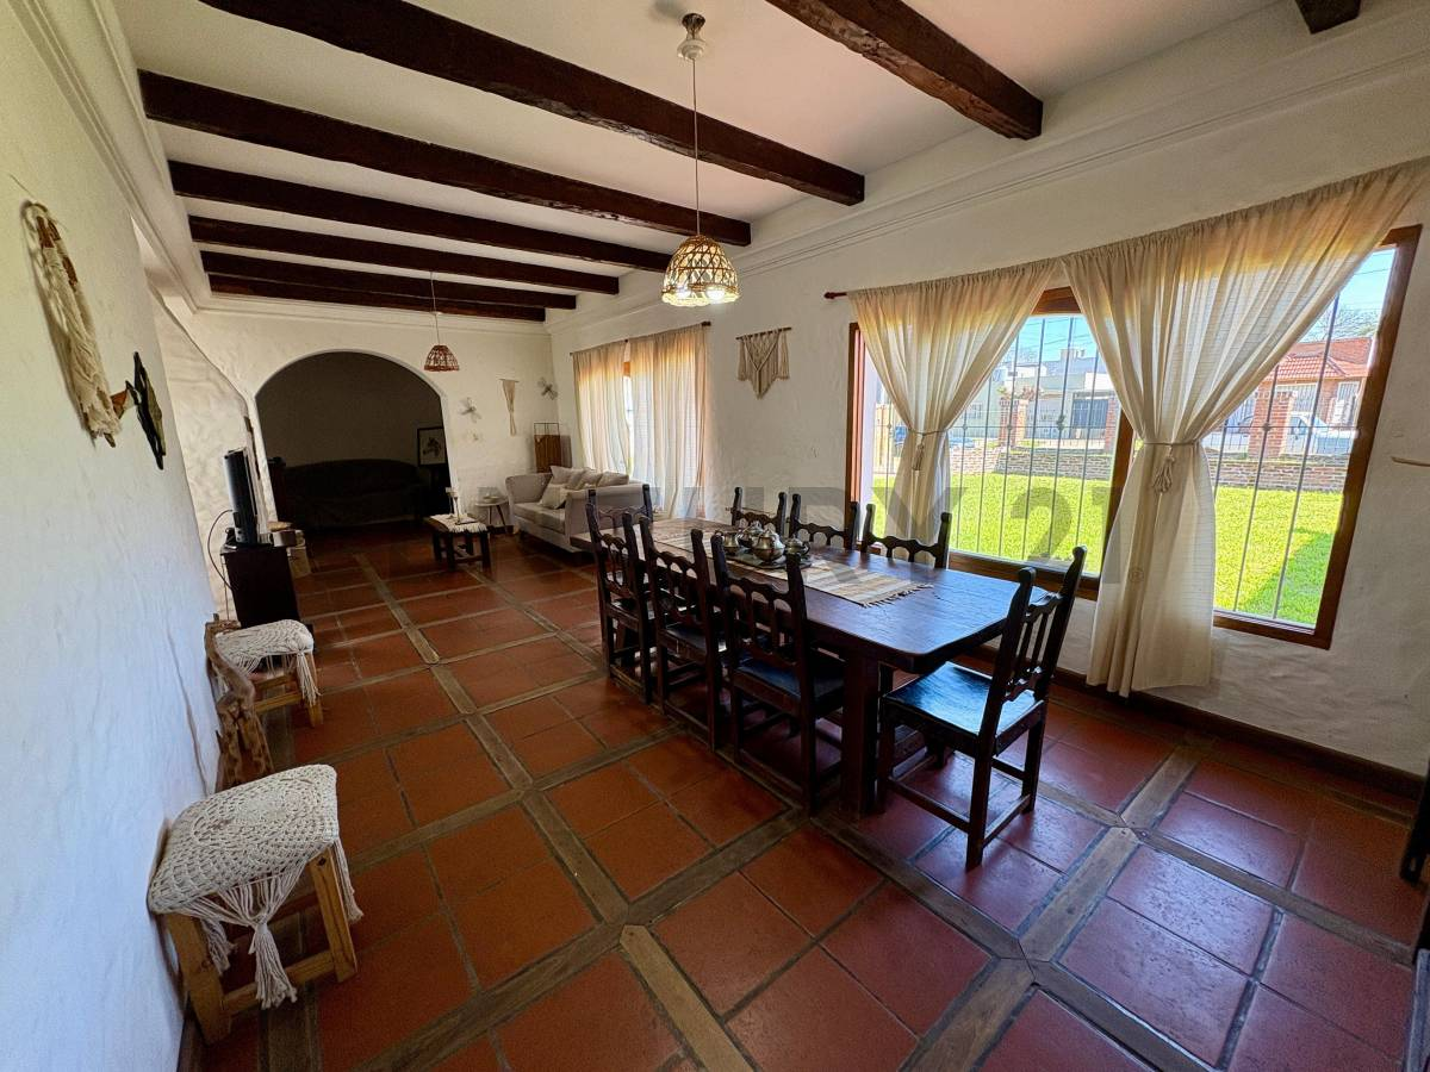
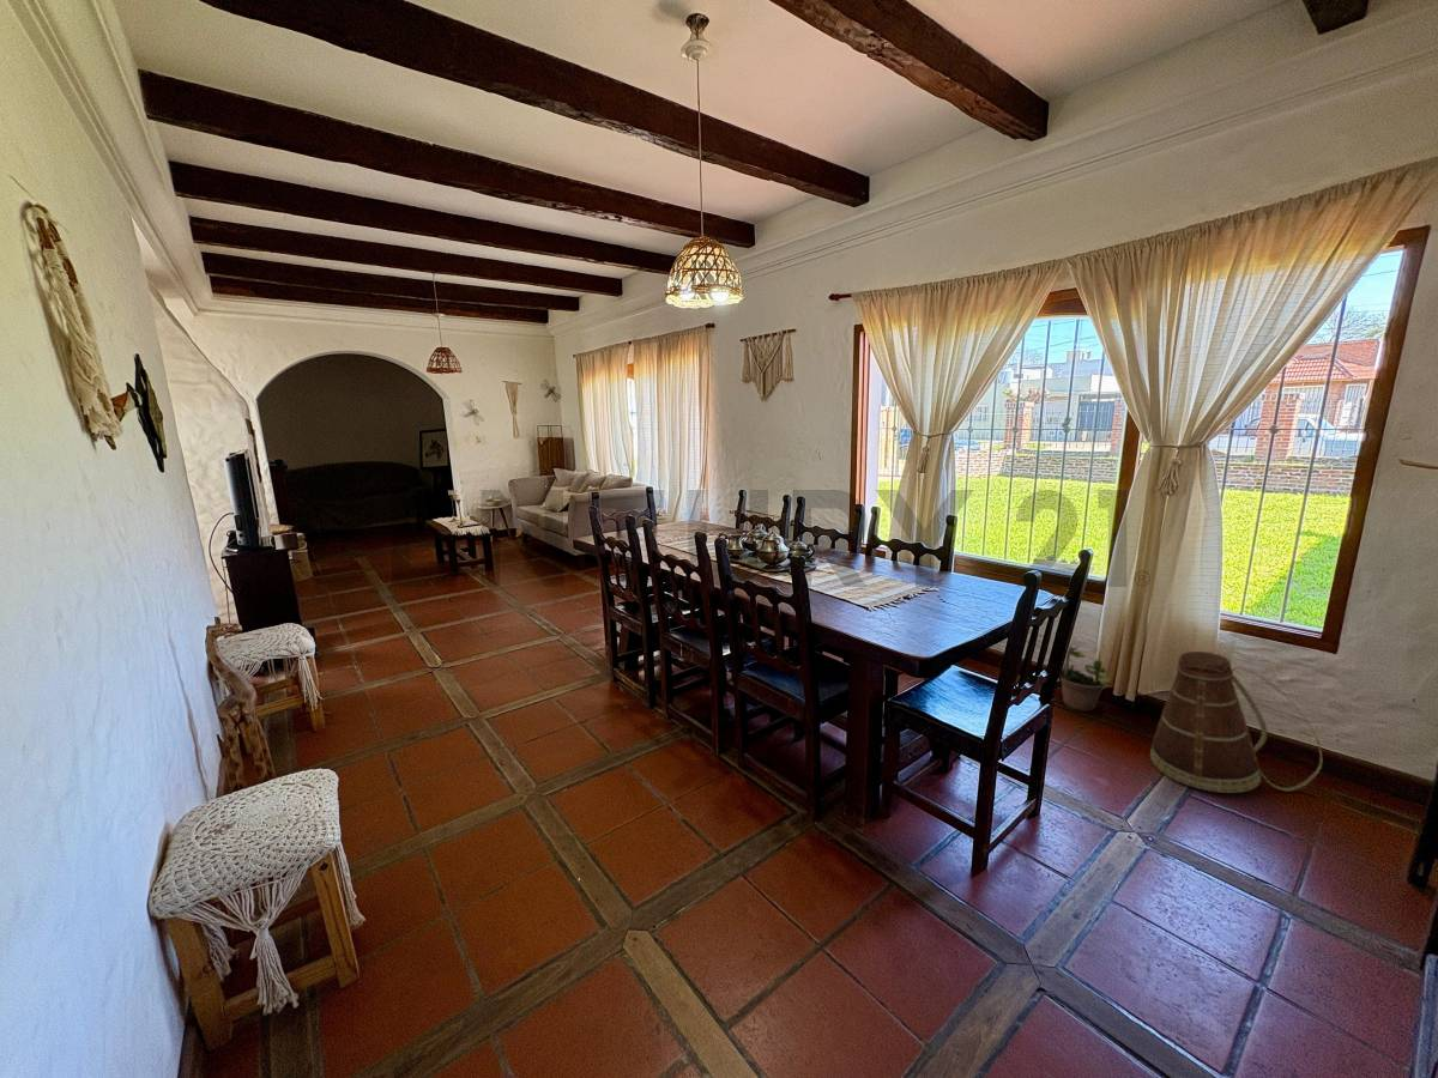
+ potted plant (1080, 672)
+ basket (1238, 715)
